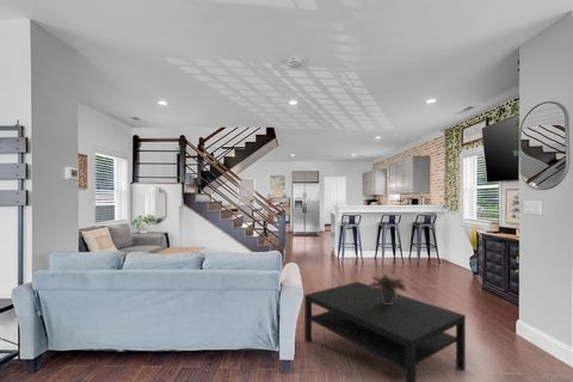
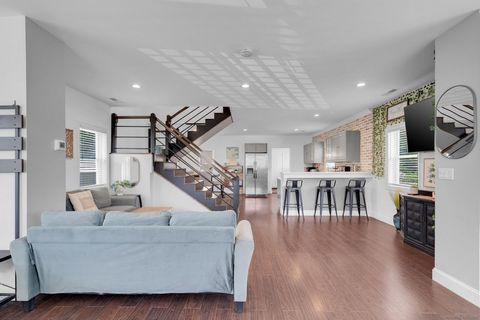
- potted plant (388, 290)
- coffee table (377, 328)
